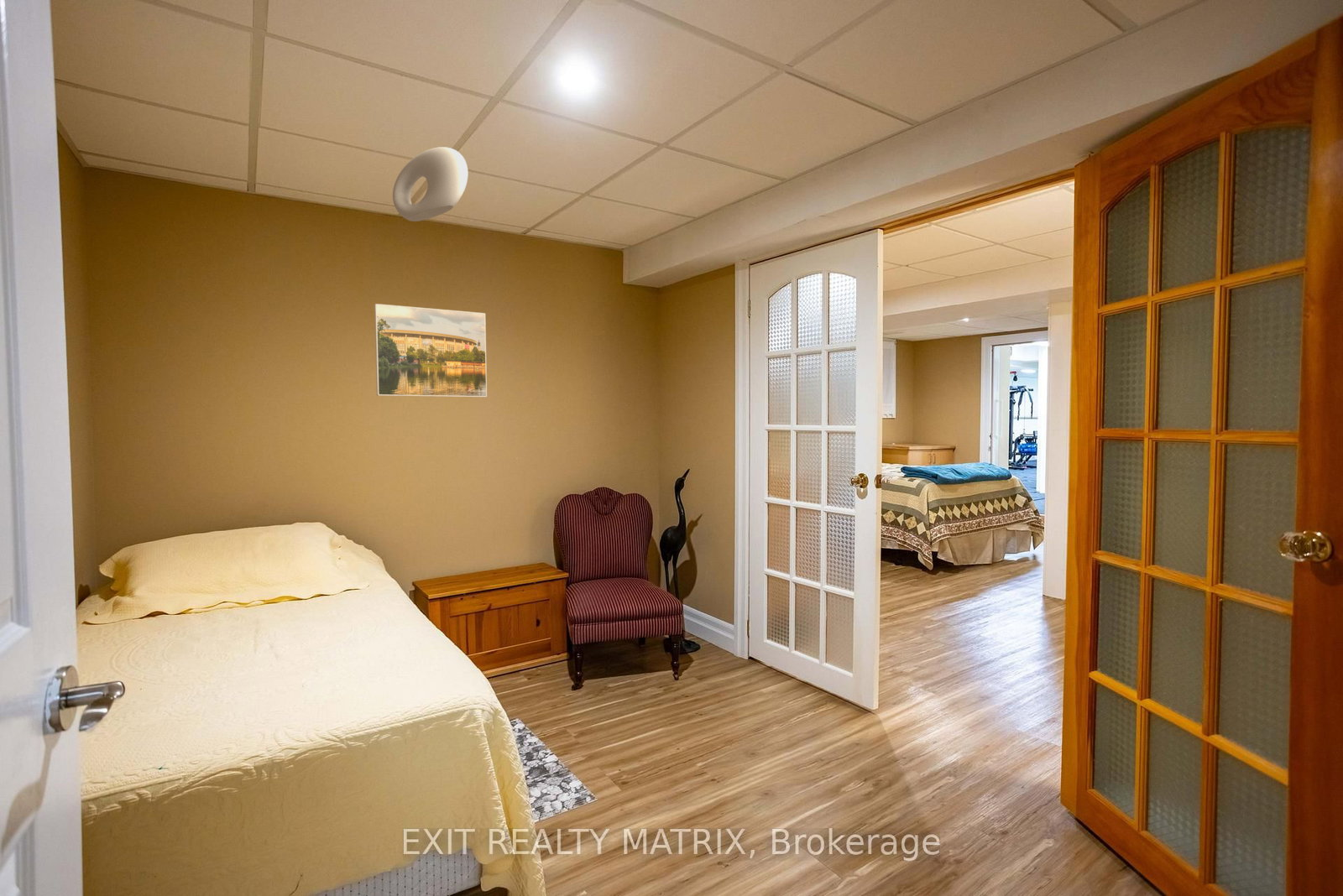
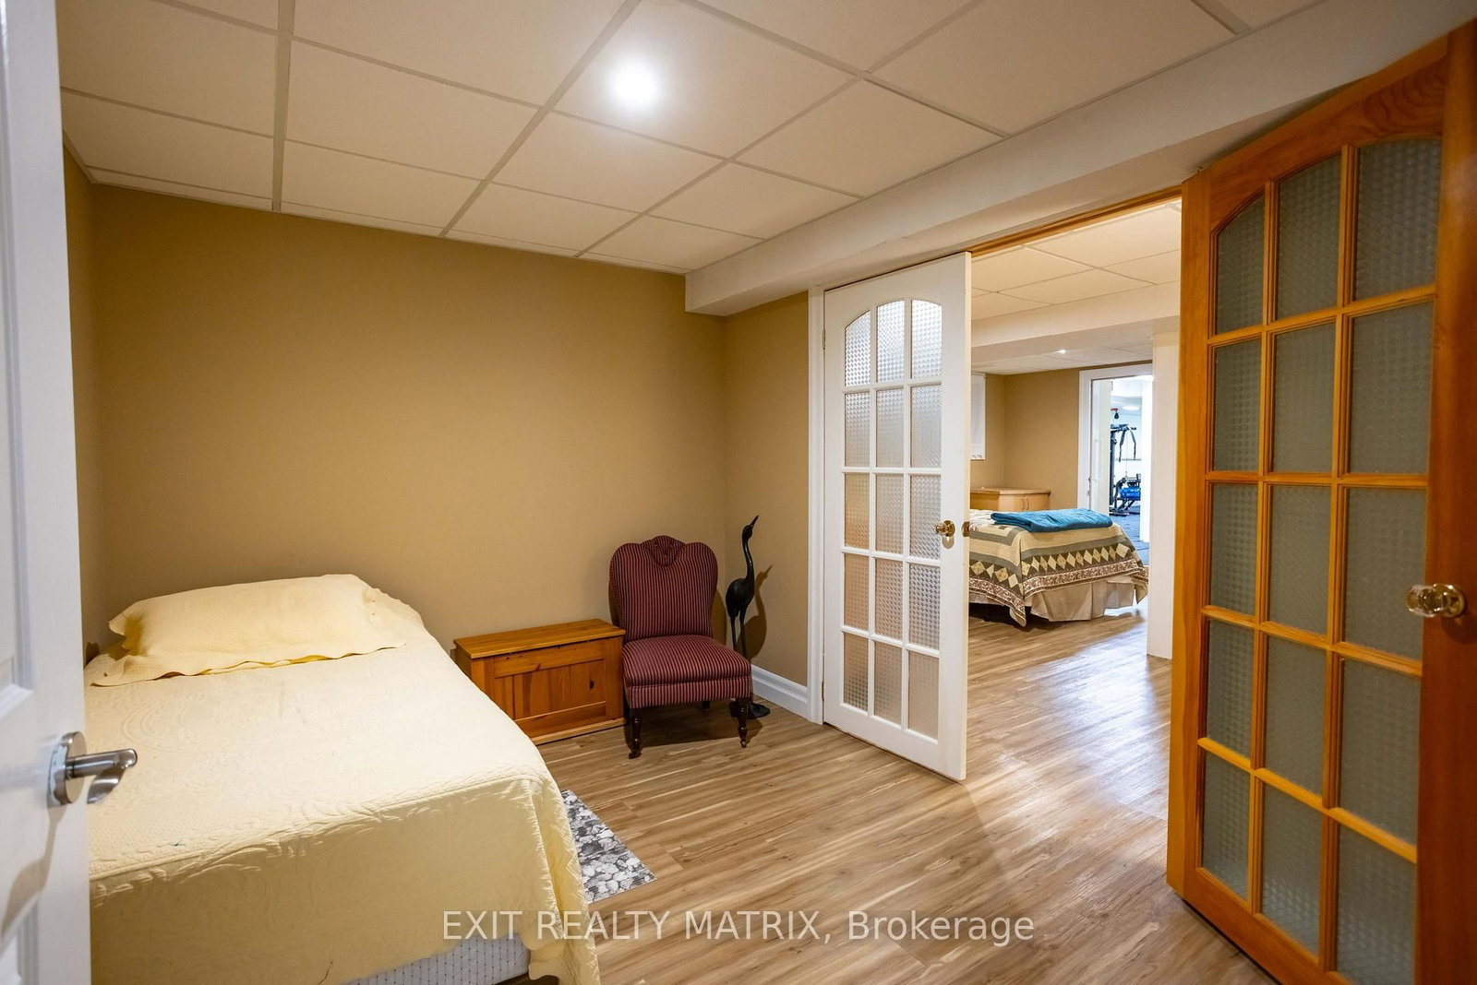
- ceiling light (428, 182)
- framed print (433, 352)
